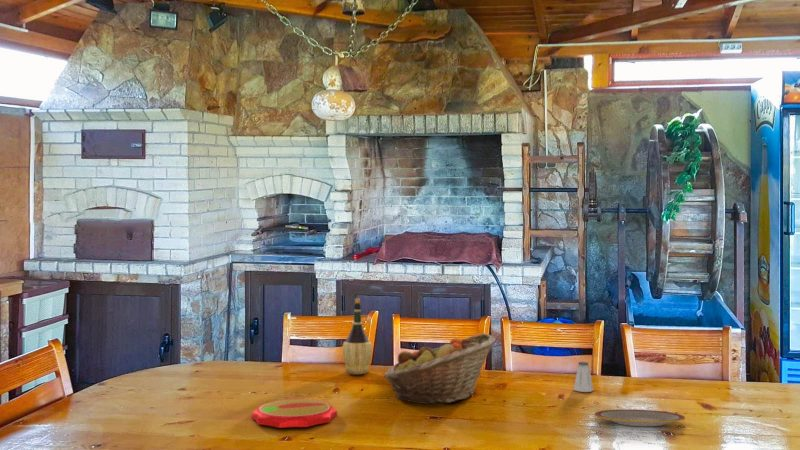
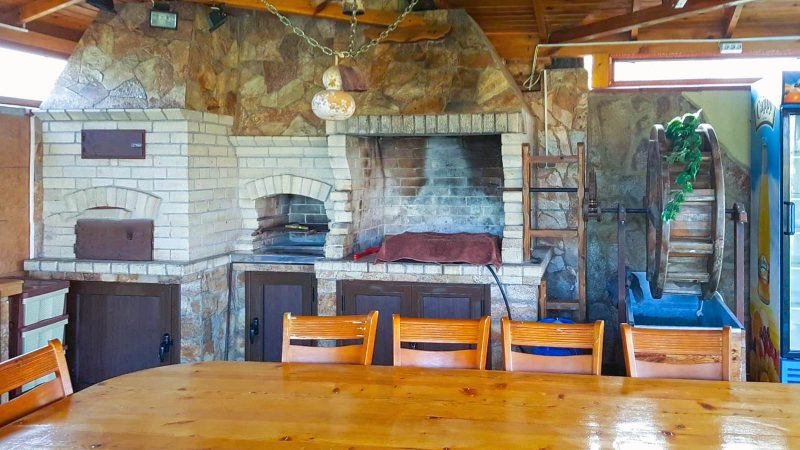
- plate (639, 419)
- fruit basket (440, 365)
- saltshaker (583, 376)
- wine bottle (357, 335)
- plate (294, 410)
